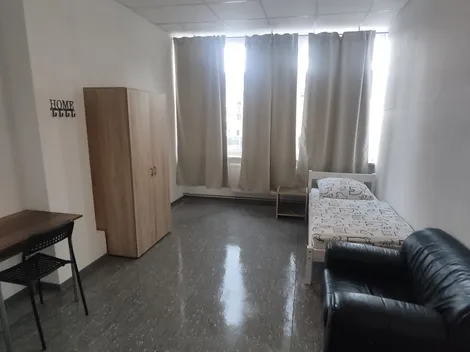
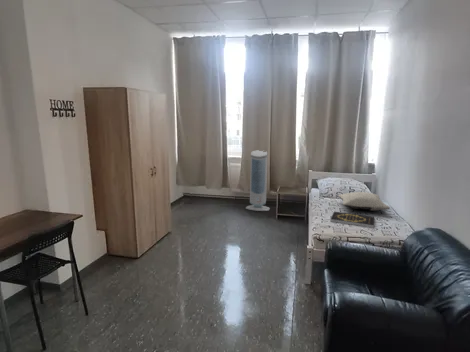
+ book (352, 219)
+ air purifier (258, 180)
+ pillow (362, 200)
